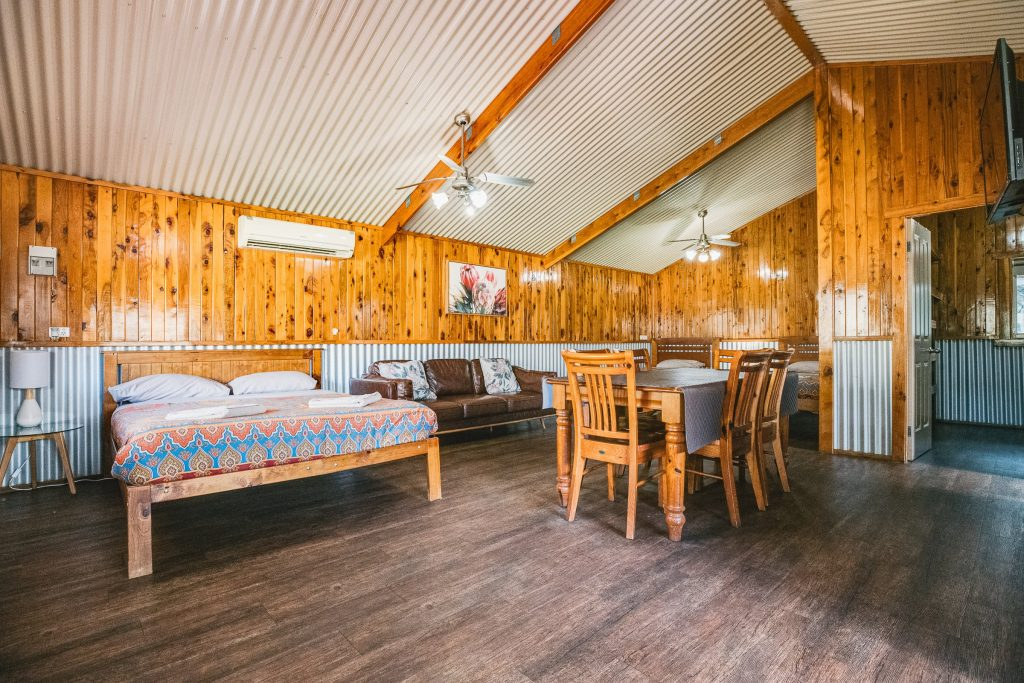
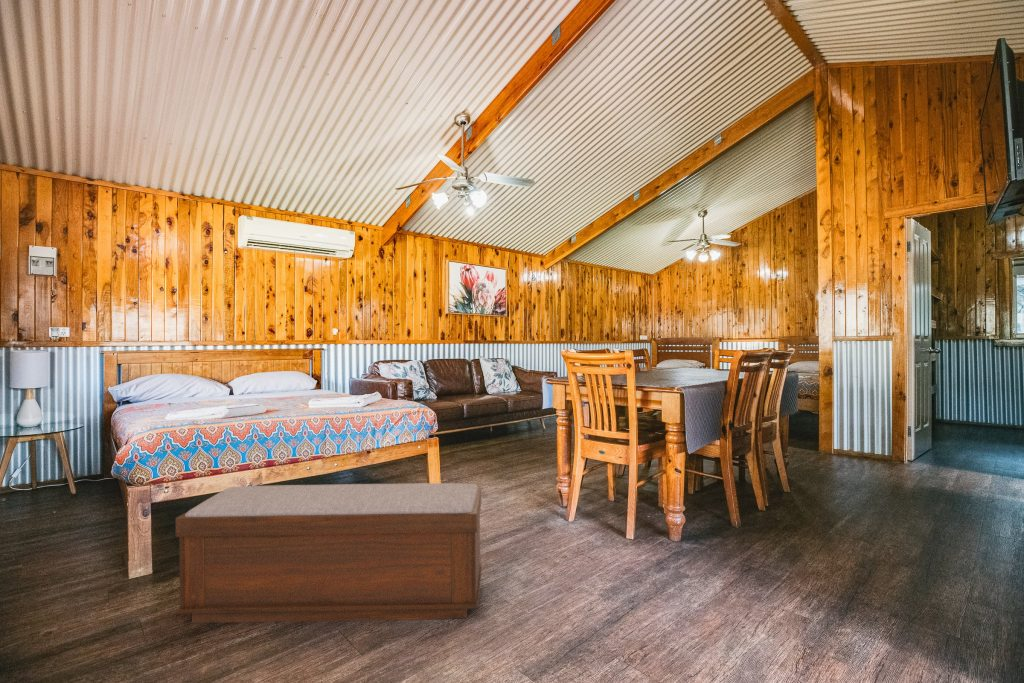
+ bench (342, 545)
